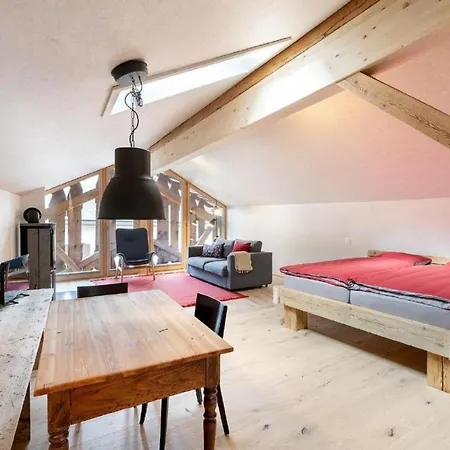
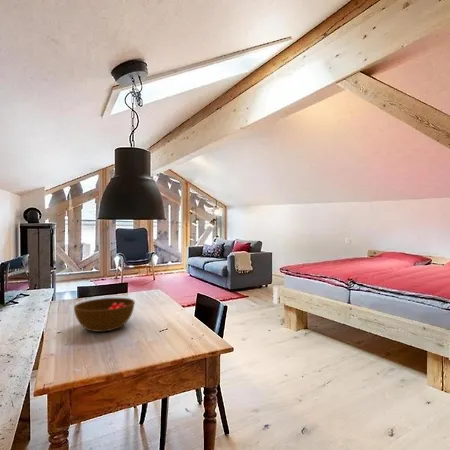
+ bowl (105, 315)
